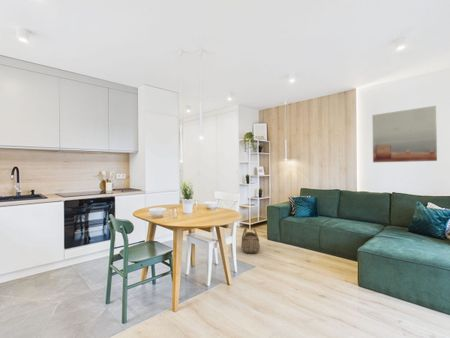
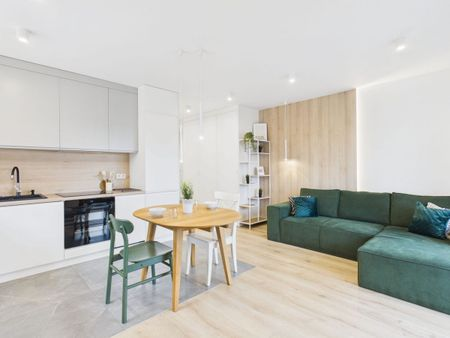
- wall art (402, 136)
- basket (250, 239)
